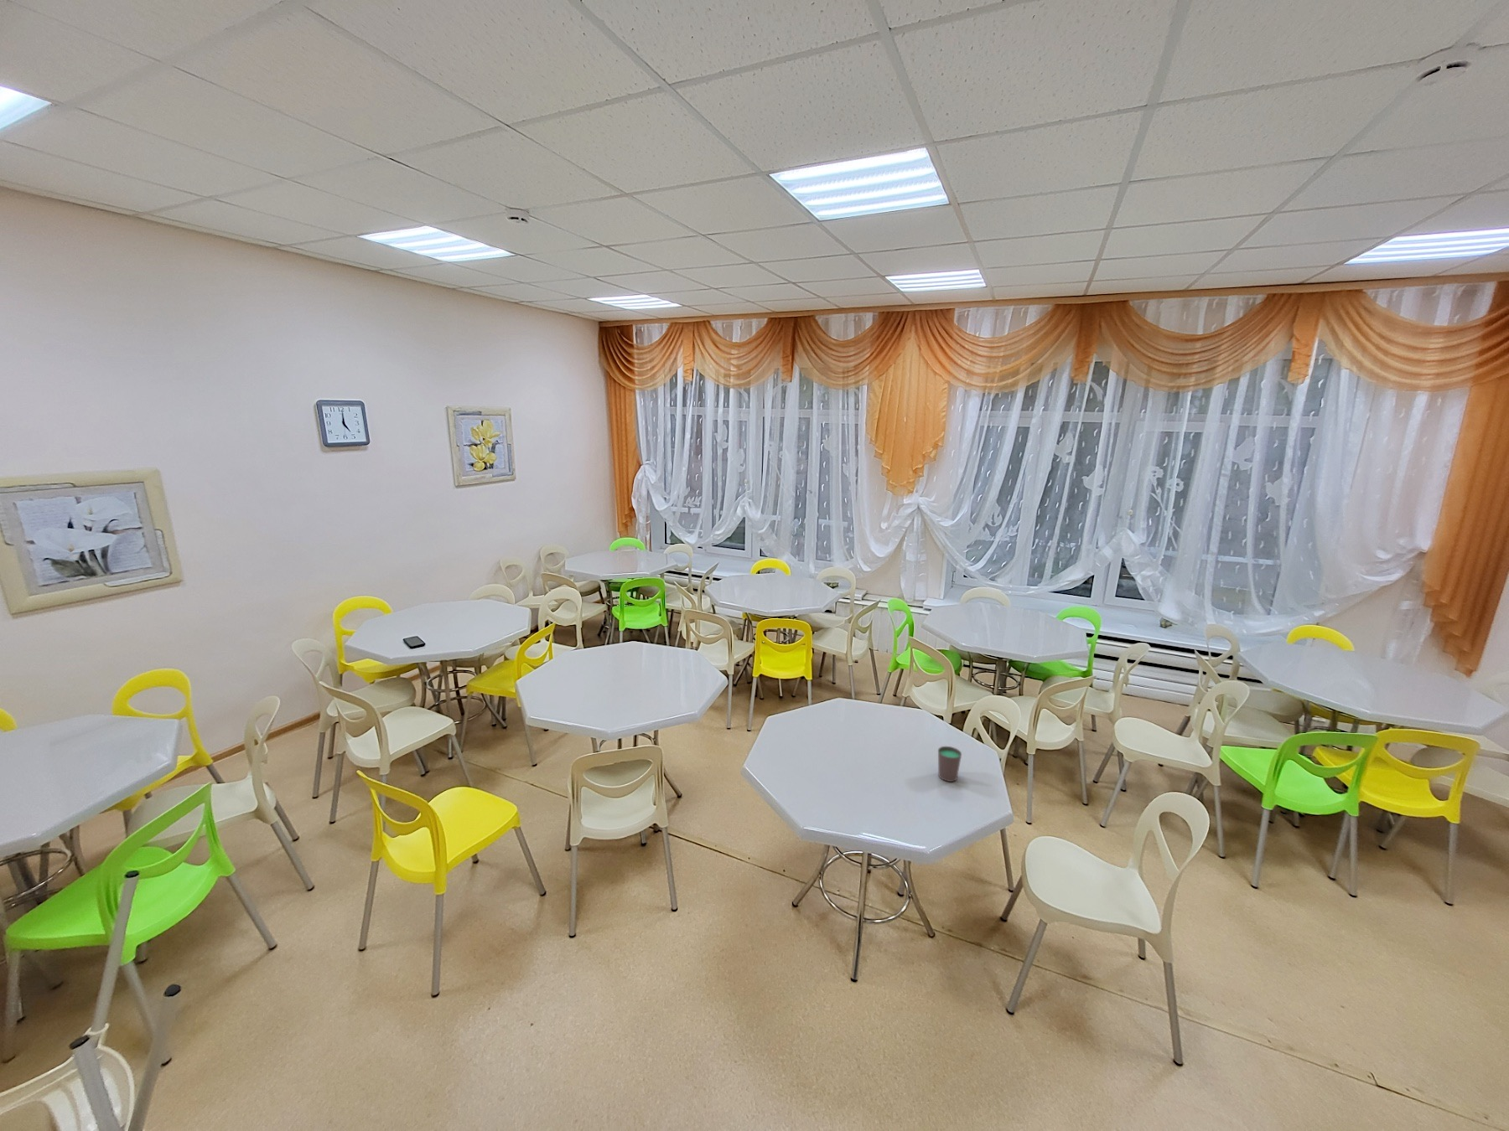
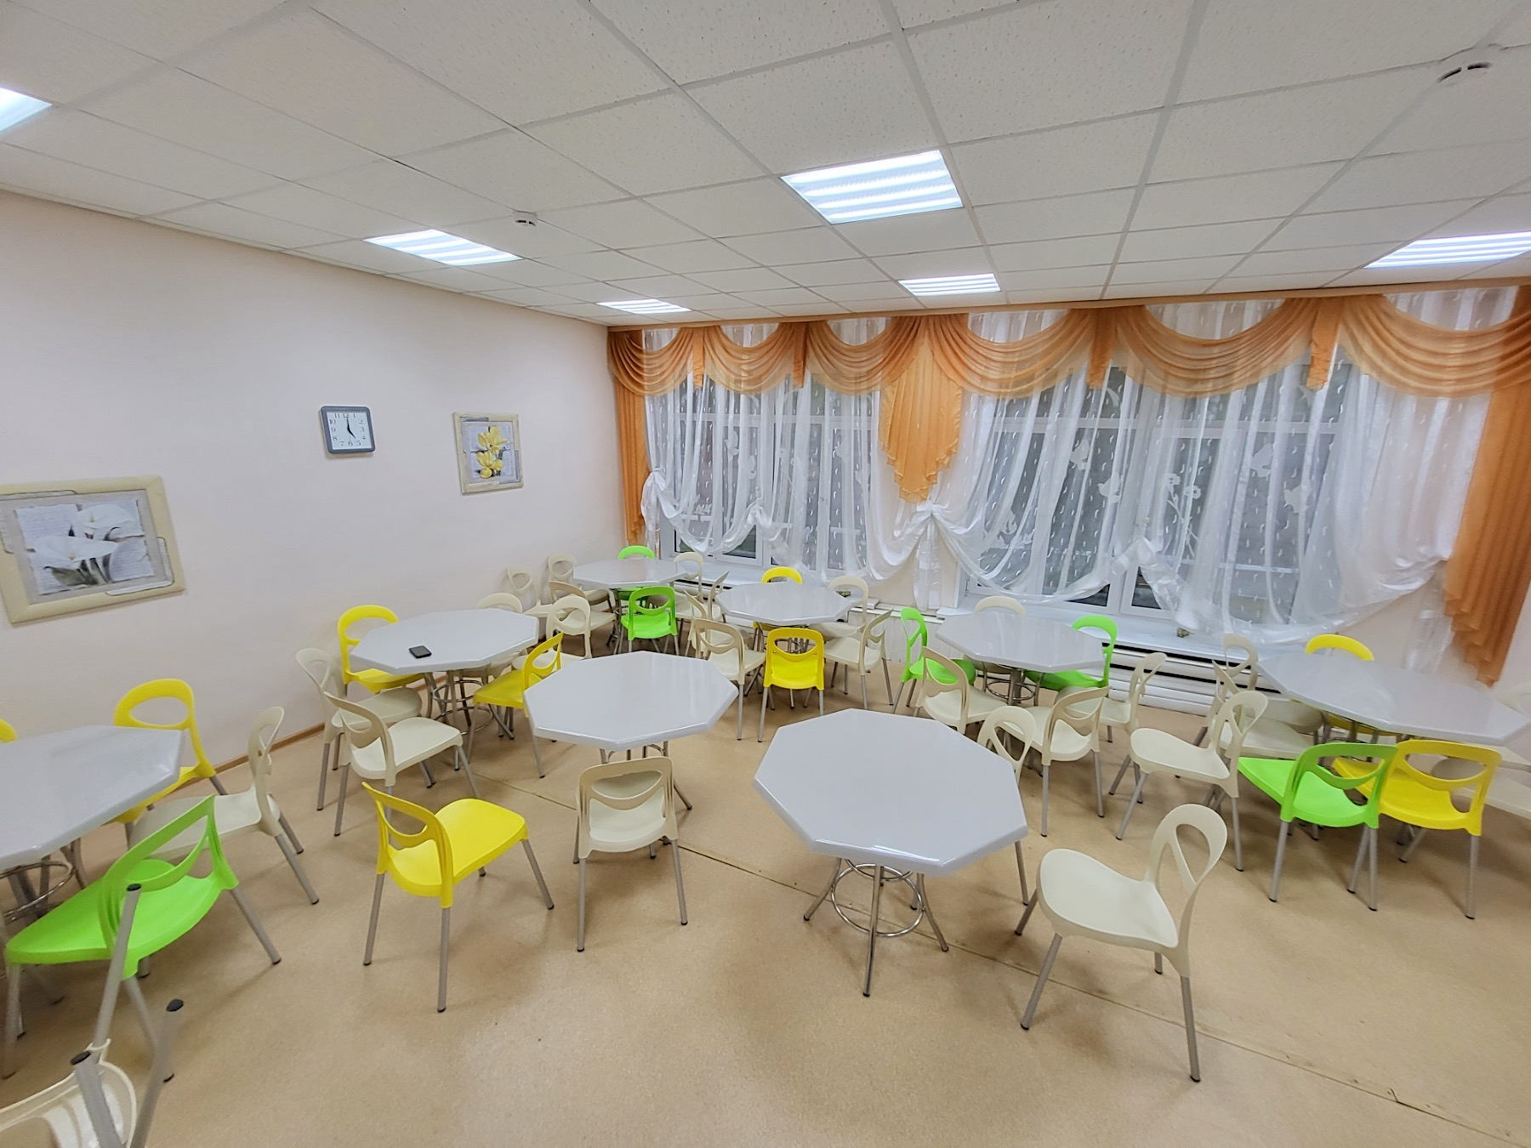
- cup (948, 764)
